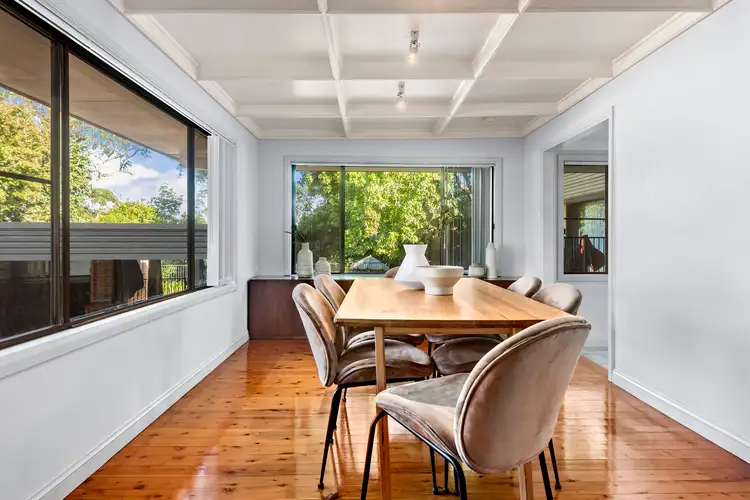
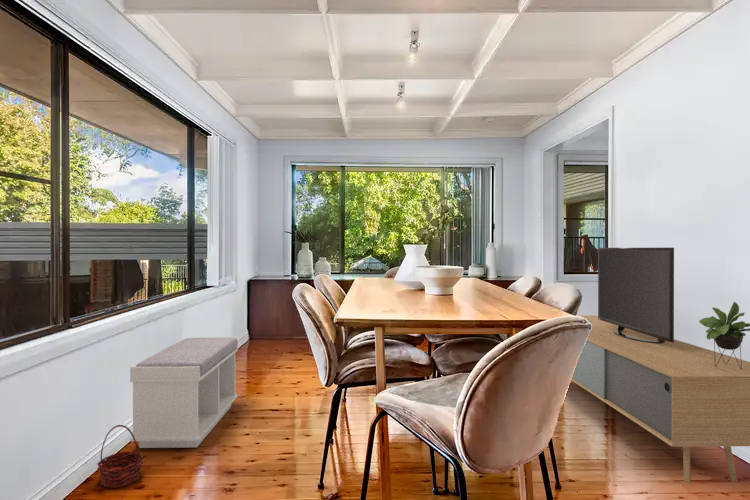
+ basket (121, 452)
+ media console (624, 333)
+ bench (191, 385)
